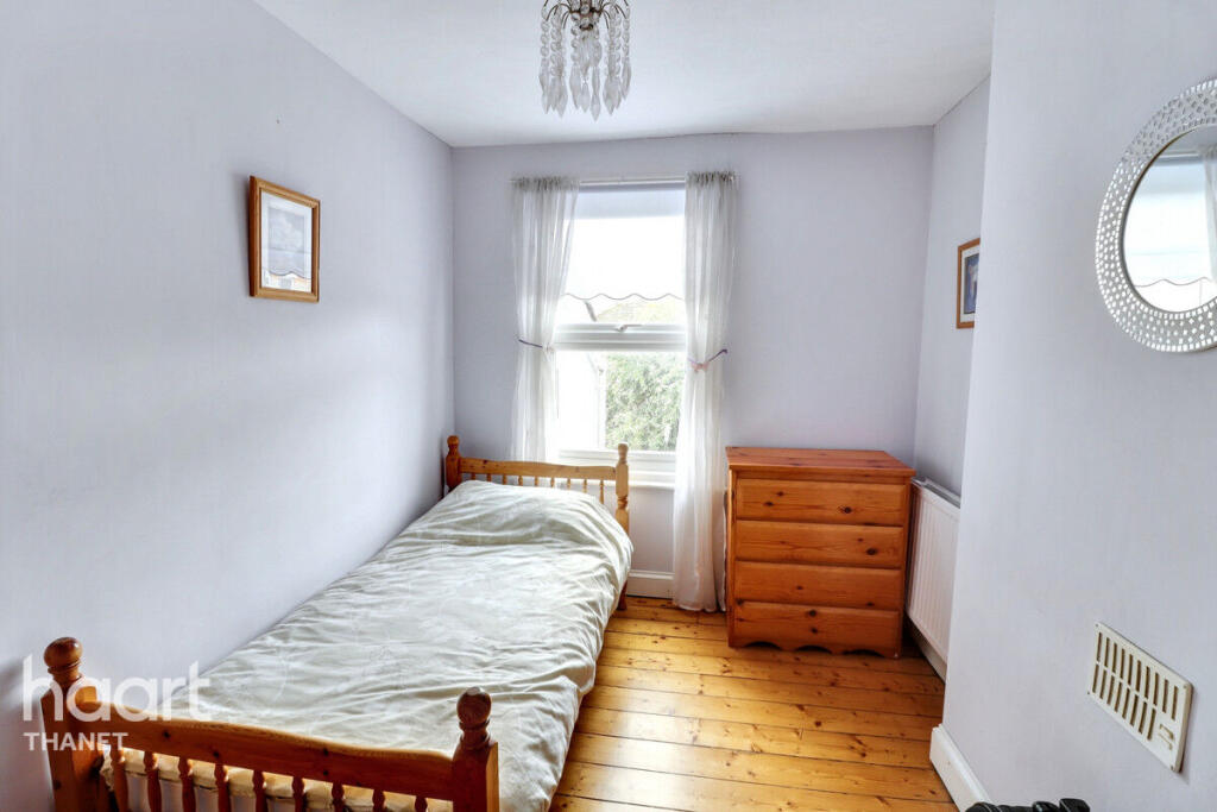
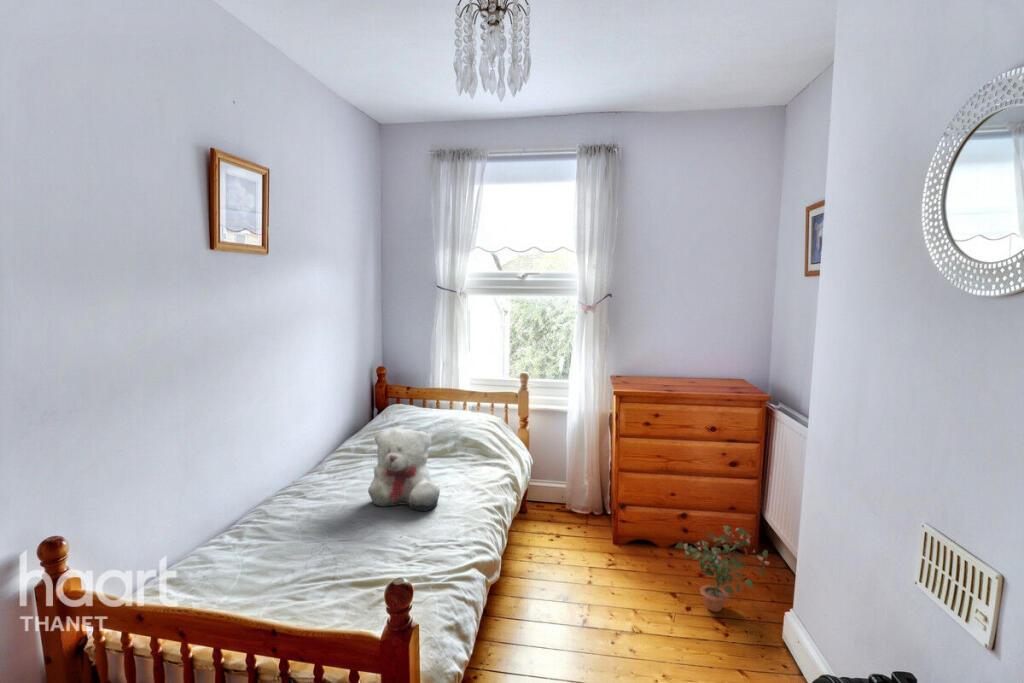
+ teddy bear (406, 465)
+ potted plant (717, 566)
